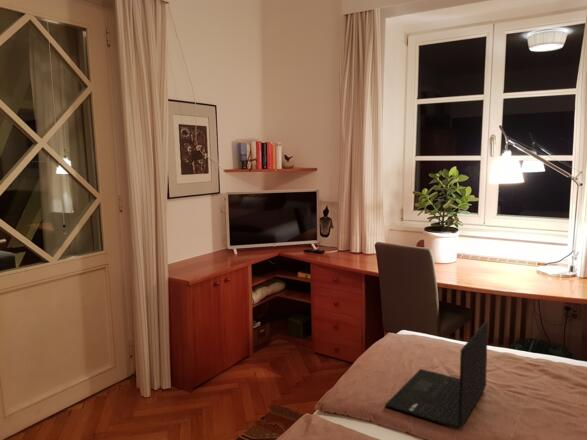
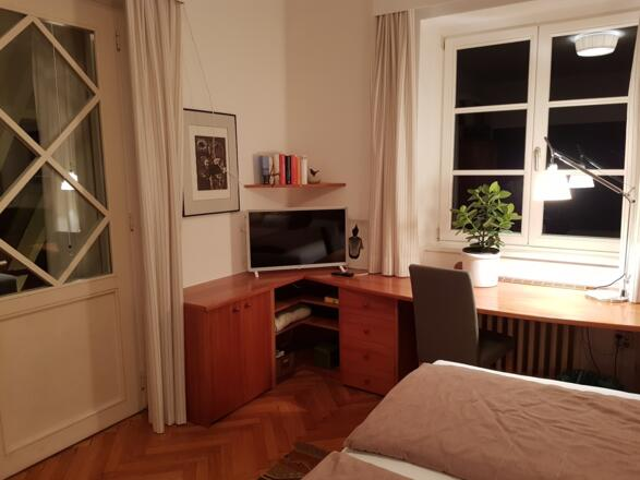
- laptop (434, 372)
